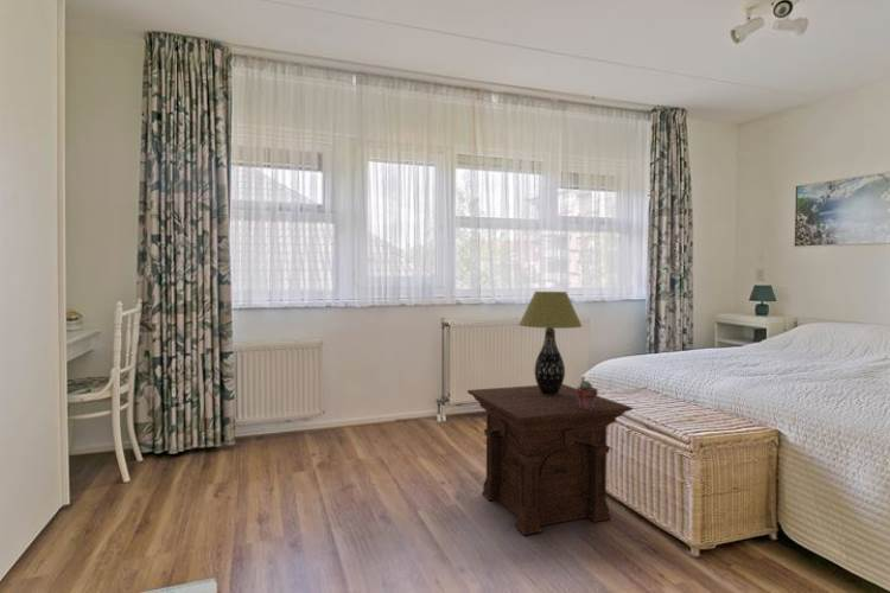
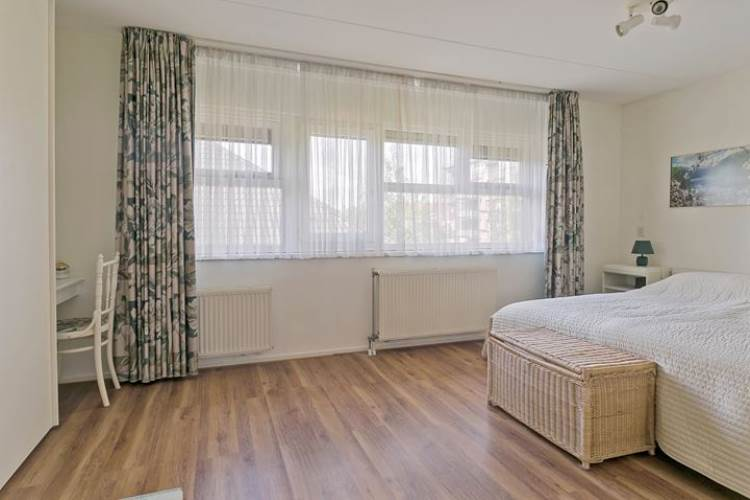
- table lamp (549, 342)
- side table (542, 452)
- potted succulent (586, 394)
